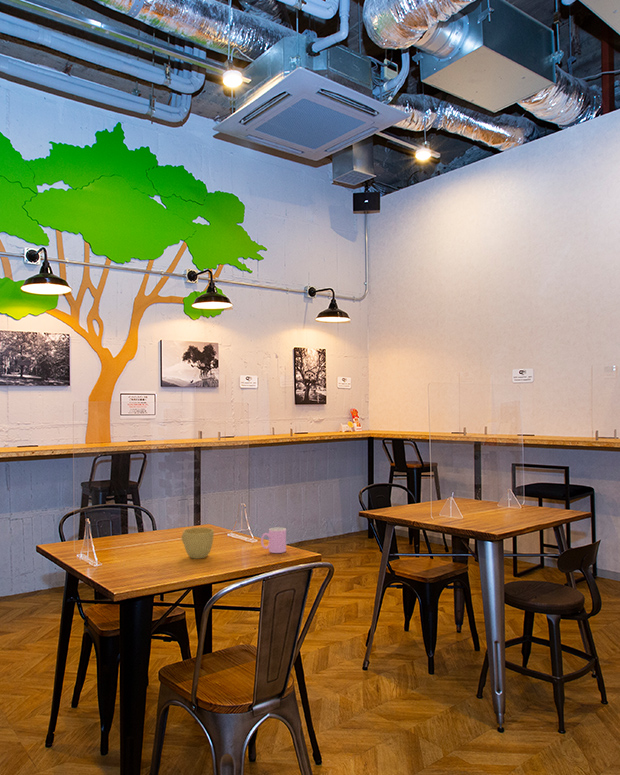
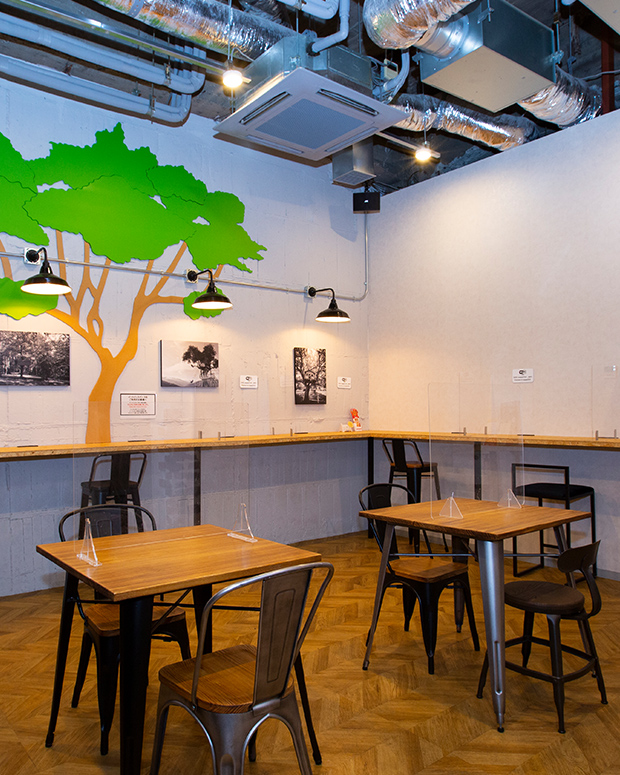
- cup (195, 543)
- cup (273, 540)
